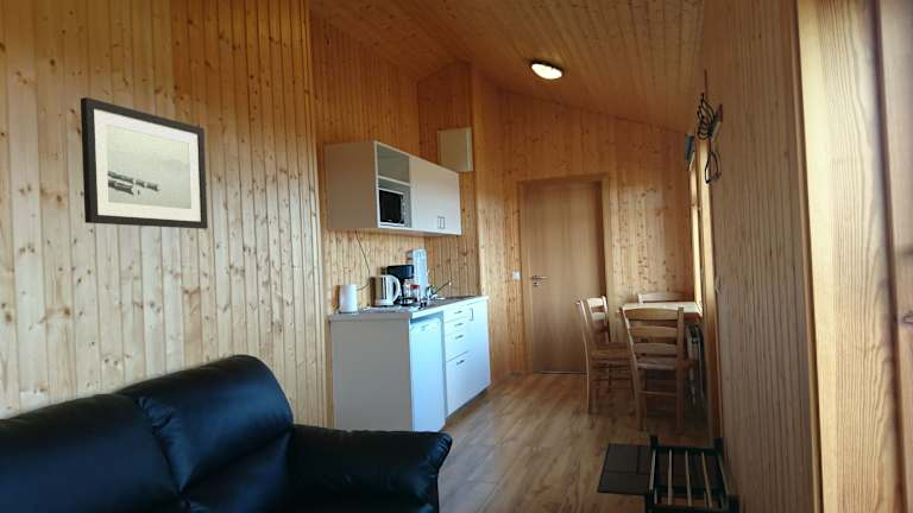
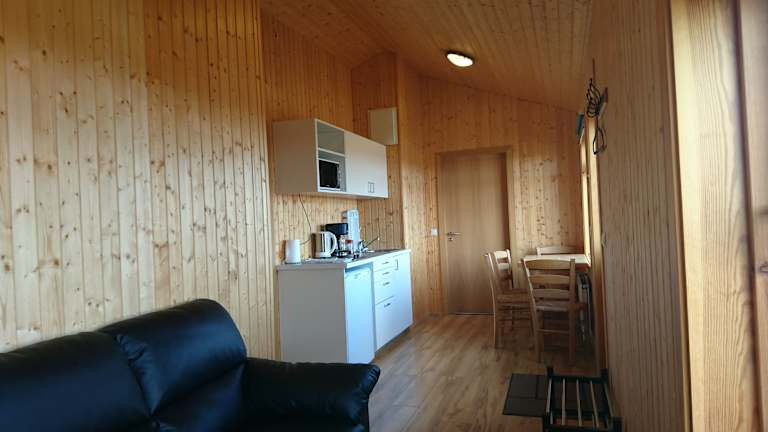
- wall art (150, 170)
